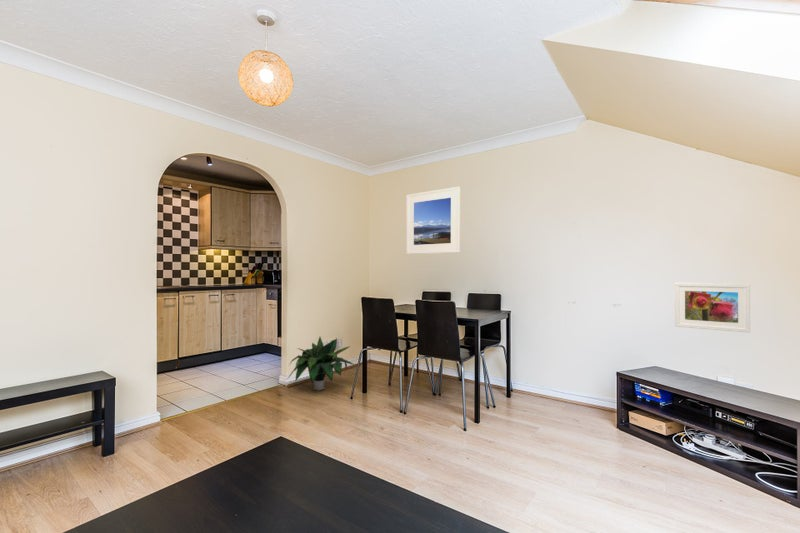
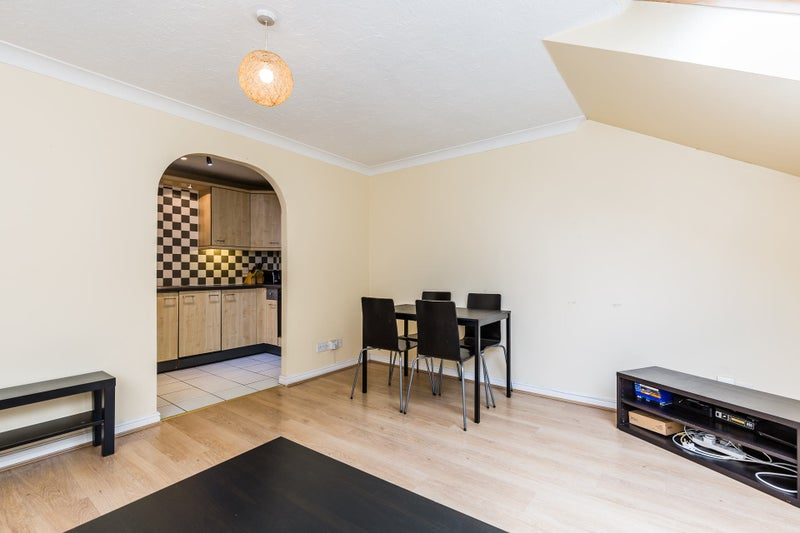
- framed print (710, 306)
- potted plant (321, 362)
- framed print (431, 222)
